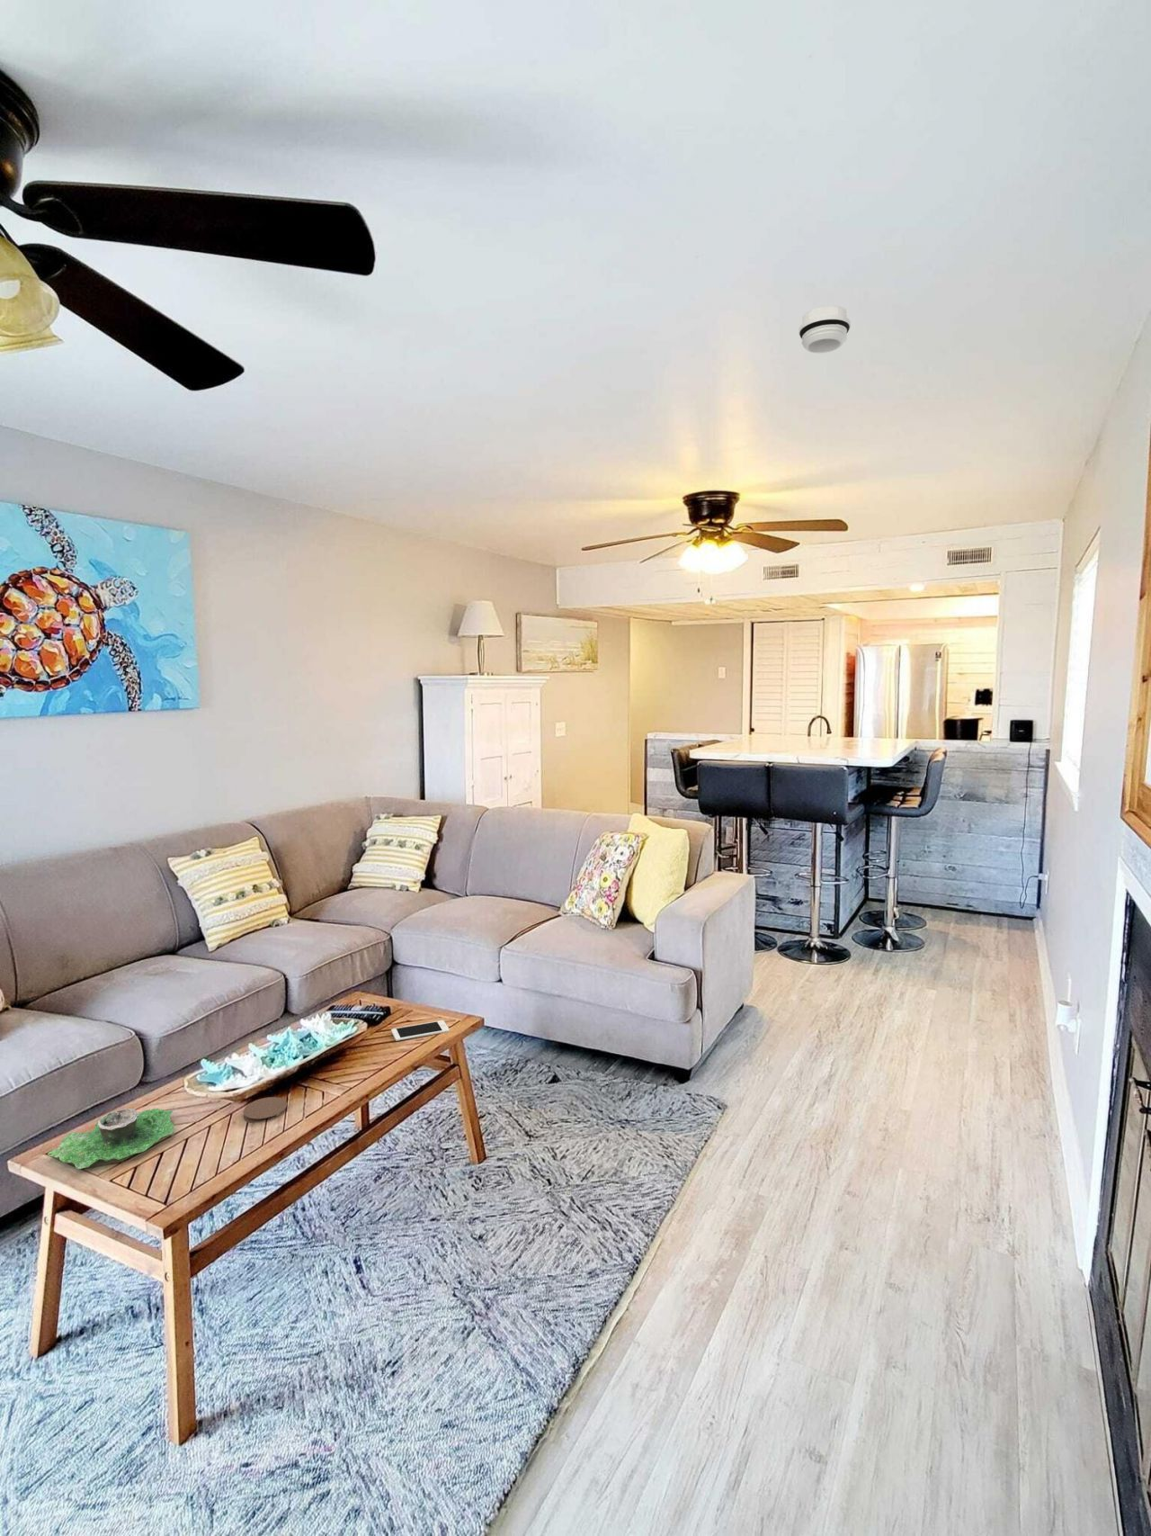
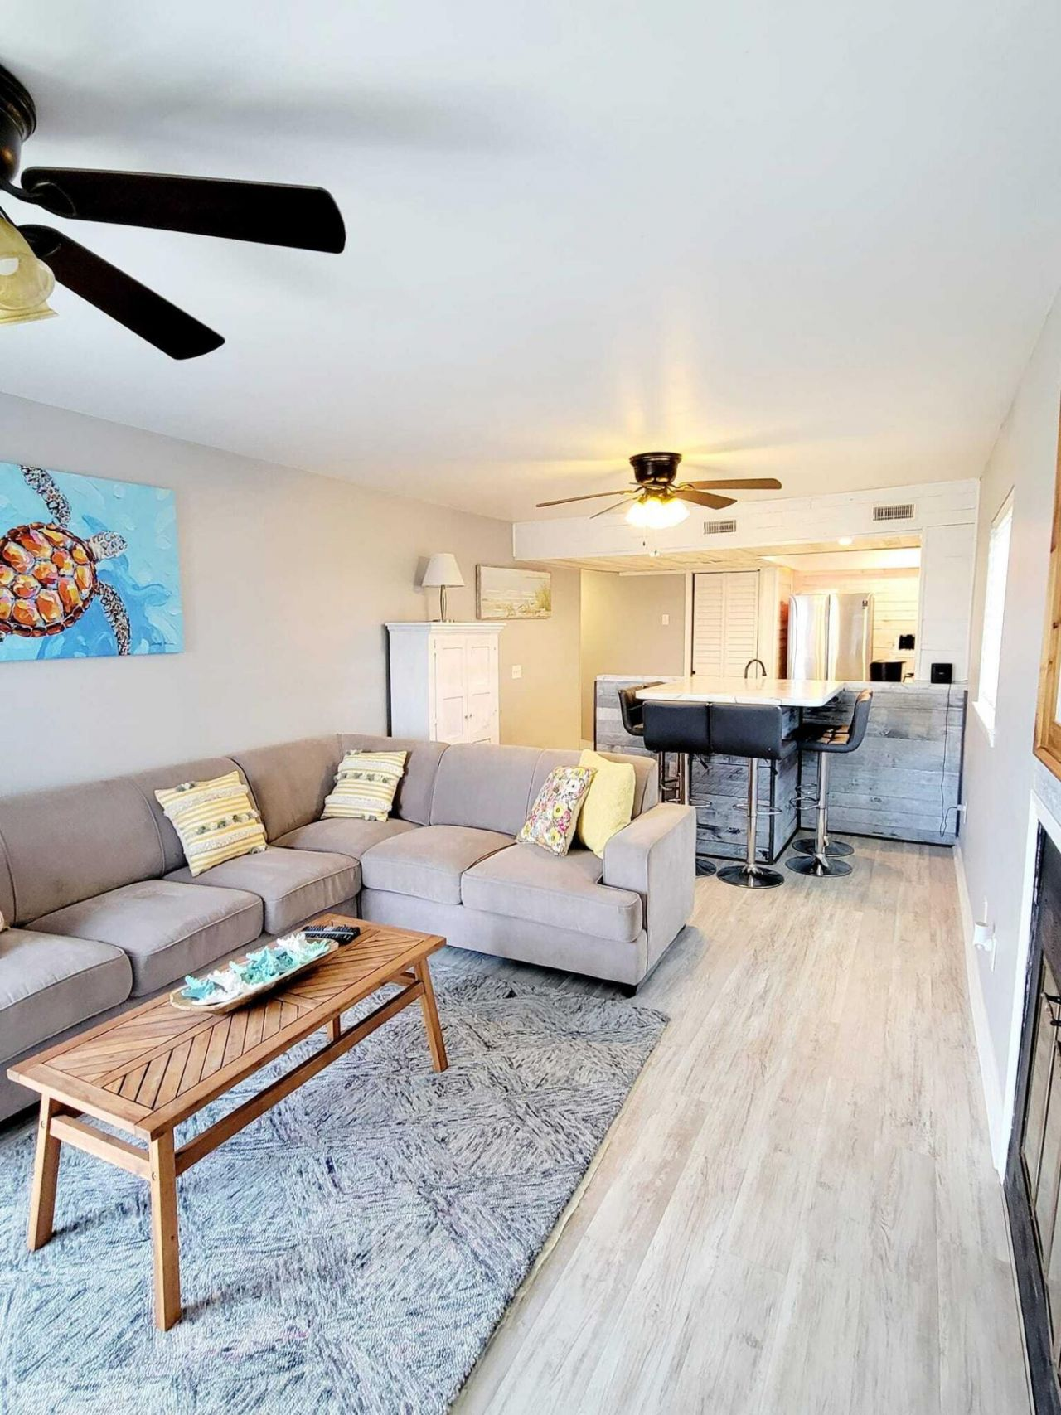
- coaster (265, 1109)
- cell phone (420, 1030)
- succulent planter (114, 1128)
- smoke detector (823, 330)
